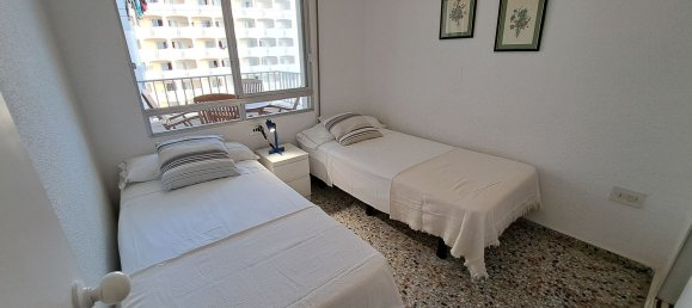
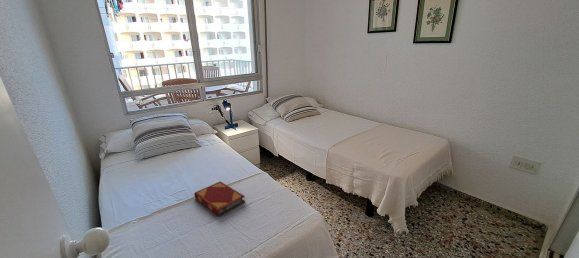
+ hardback book (219, 197)
